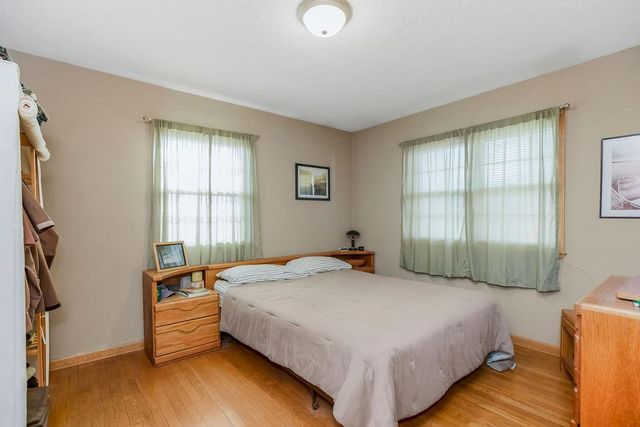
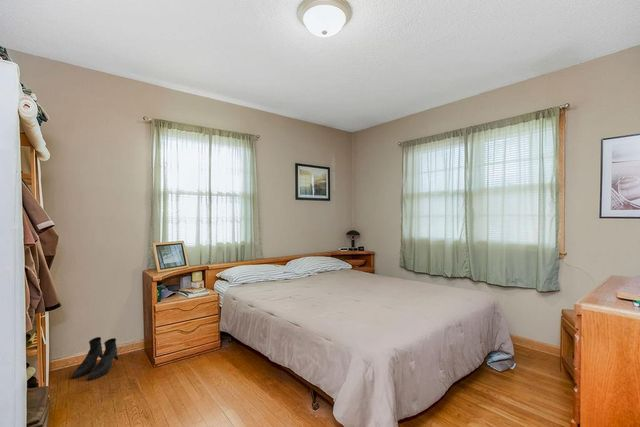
+ boots (96, 355)
